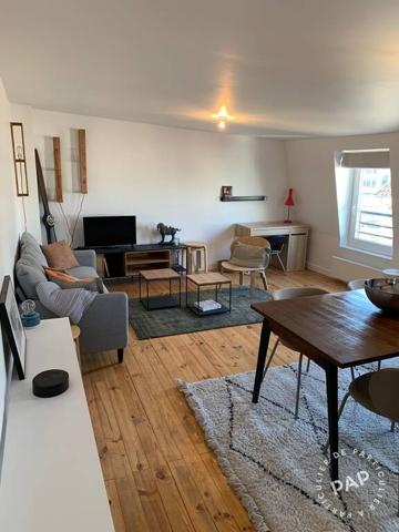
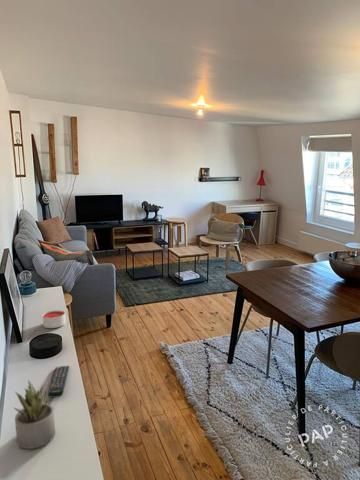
+ candle (54, 318)
+ succulent plant (34, 409)
+ remote control (59, 380)
